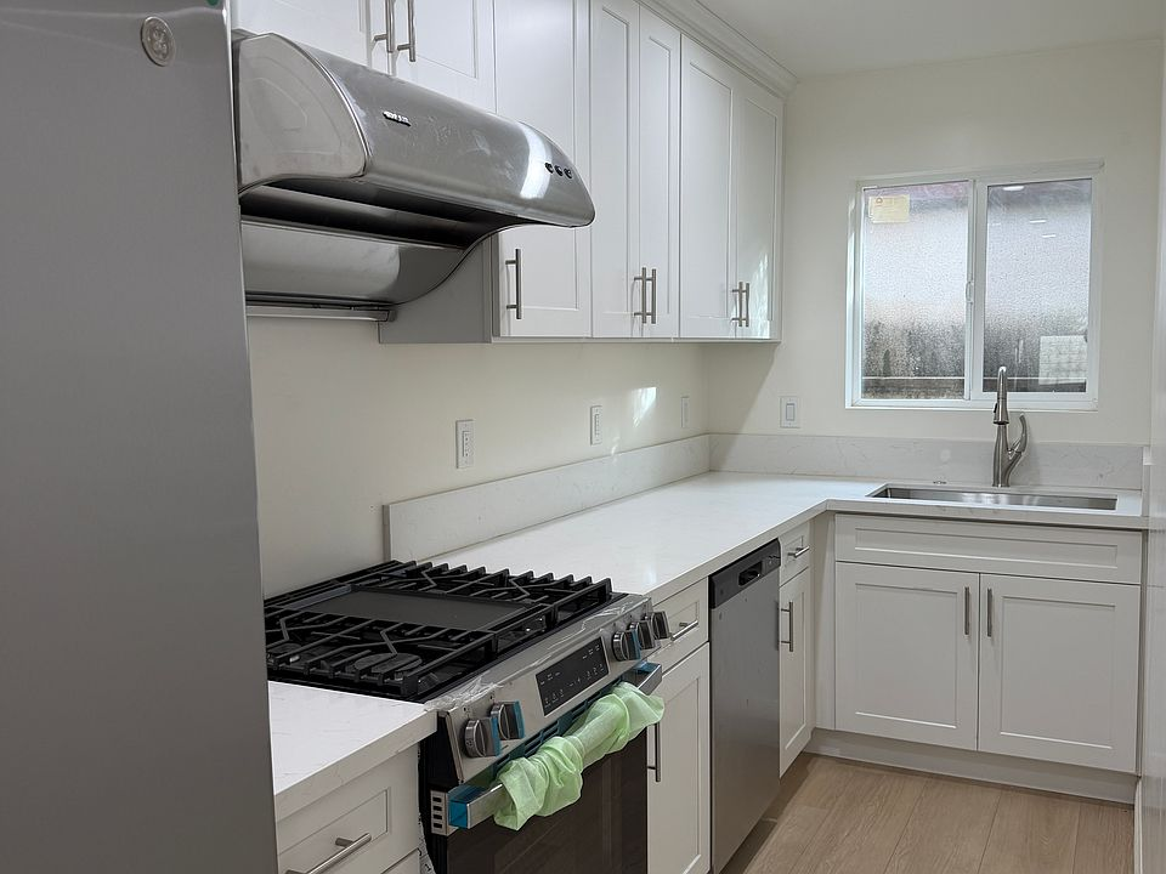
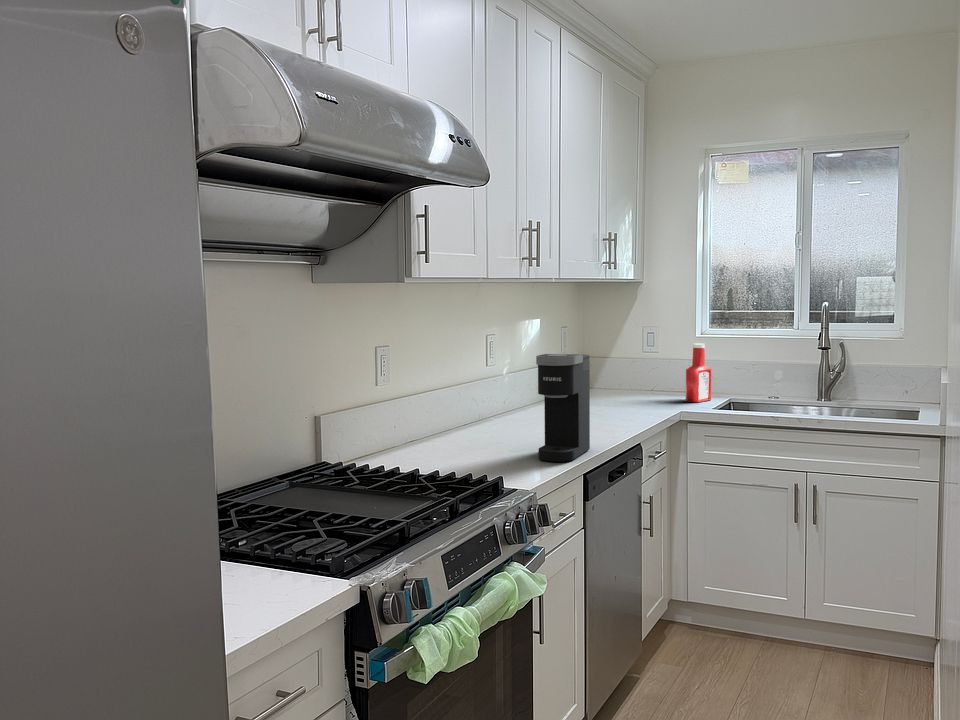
+ soap bottle (698, 372)
+ coffee maker (564, 403)
